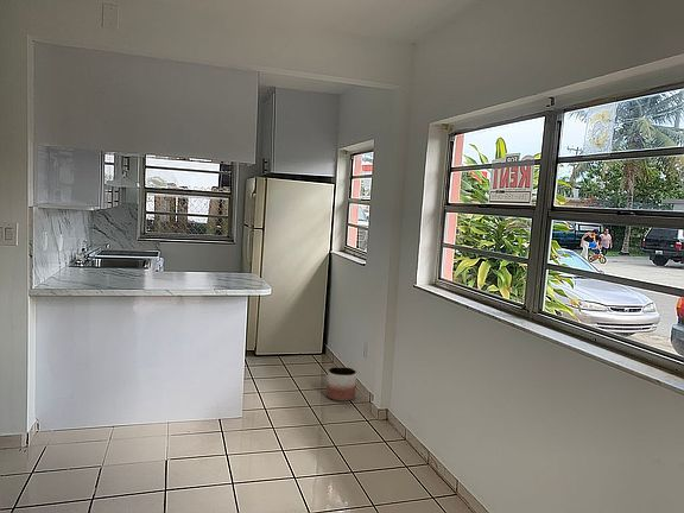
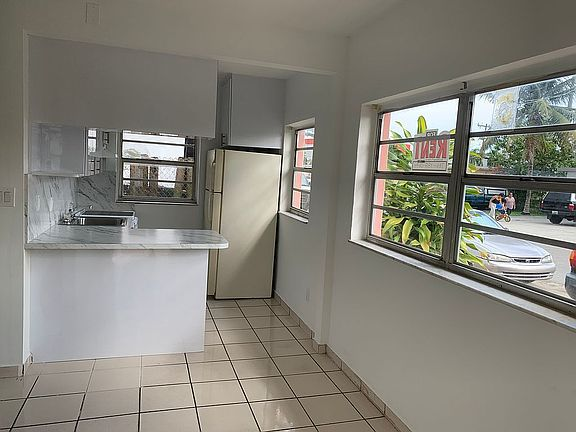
- planter (341, 384)
